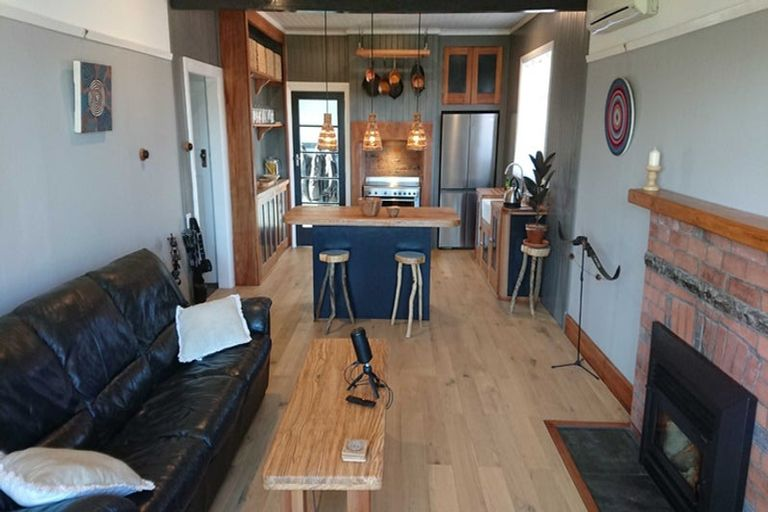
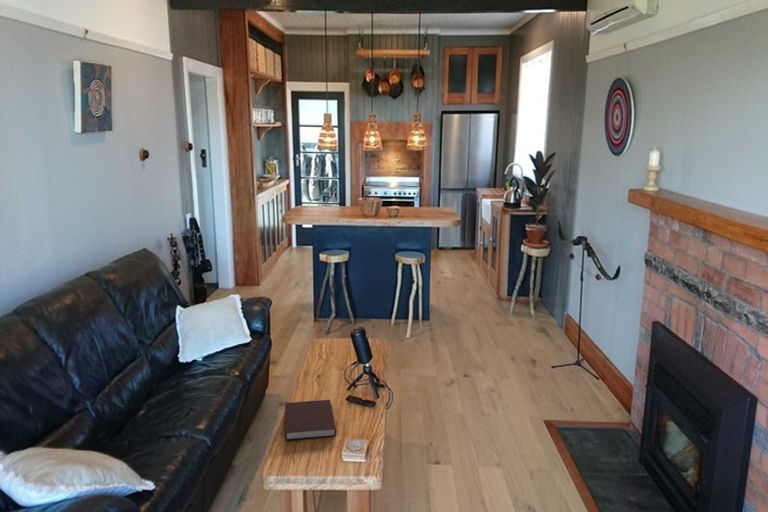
+ notebook (309, 418)
